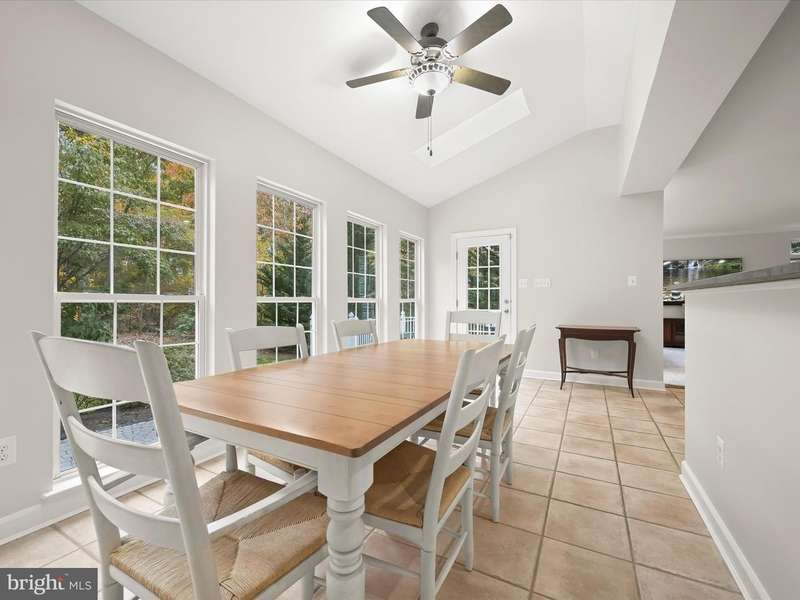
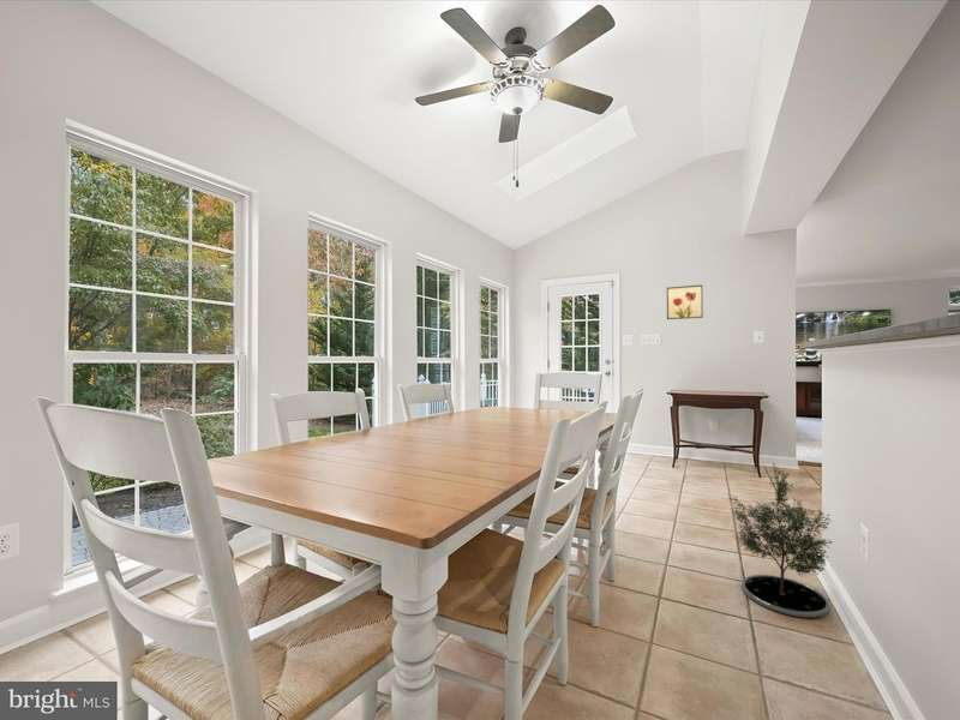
+ potted tree (779, 529)
+ wall art (684, 302)
